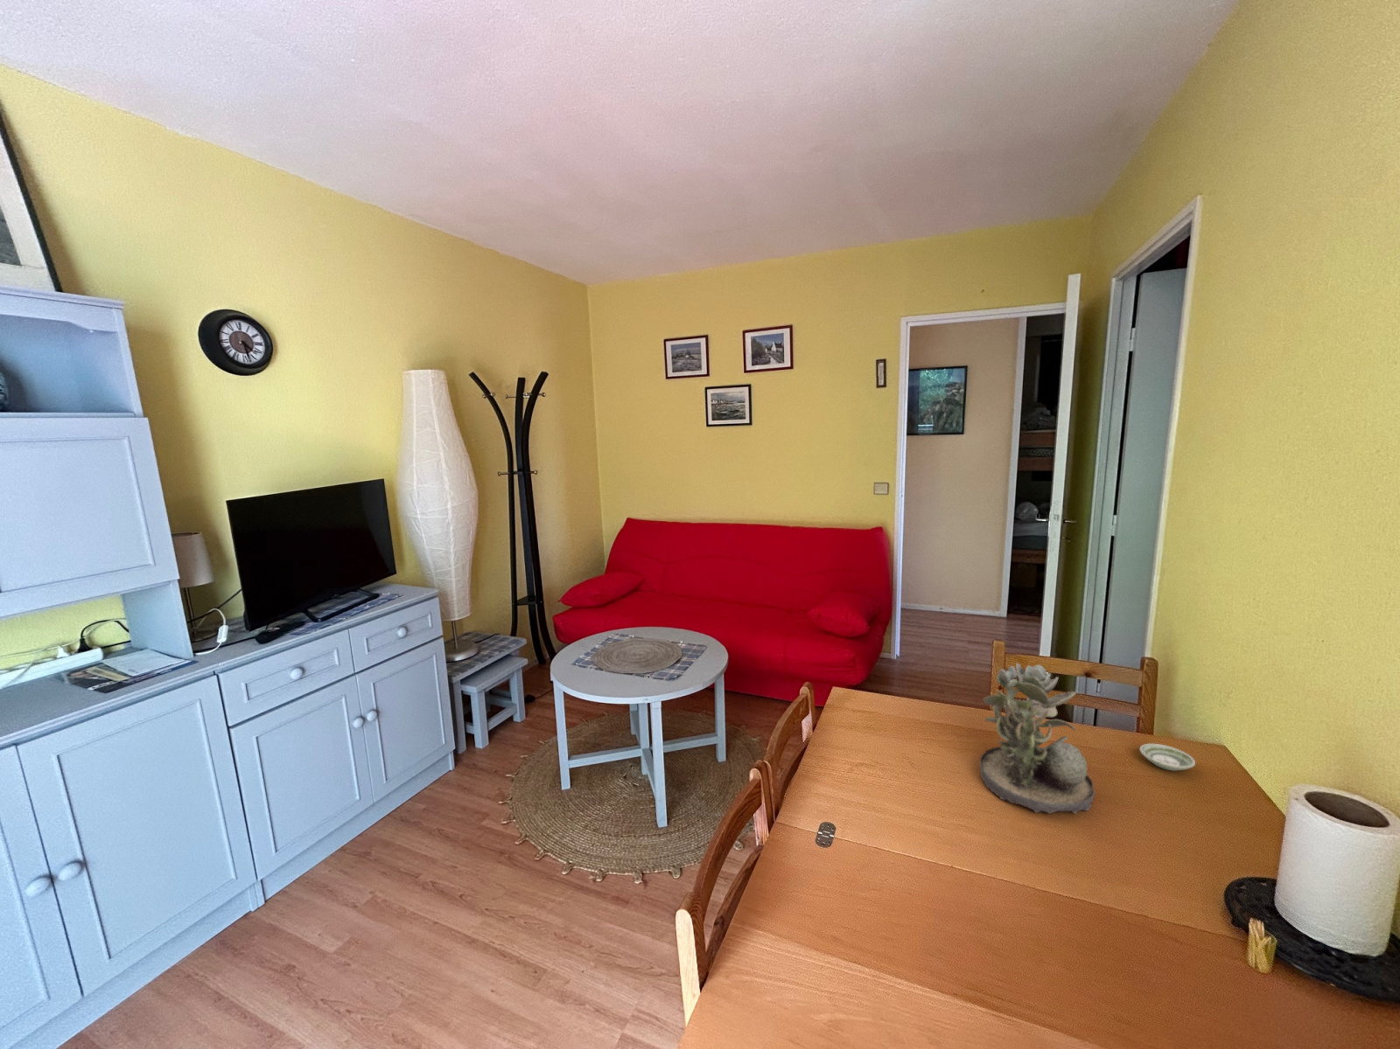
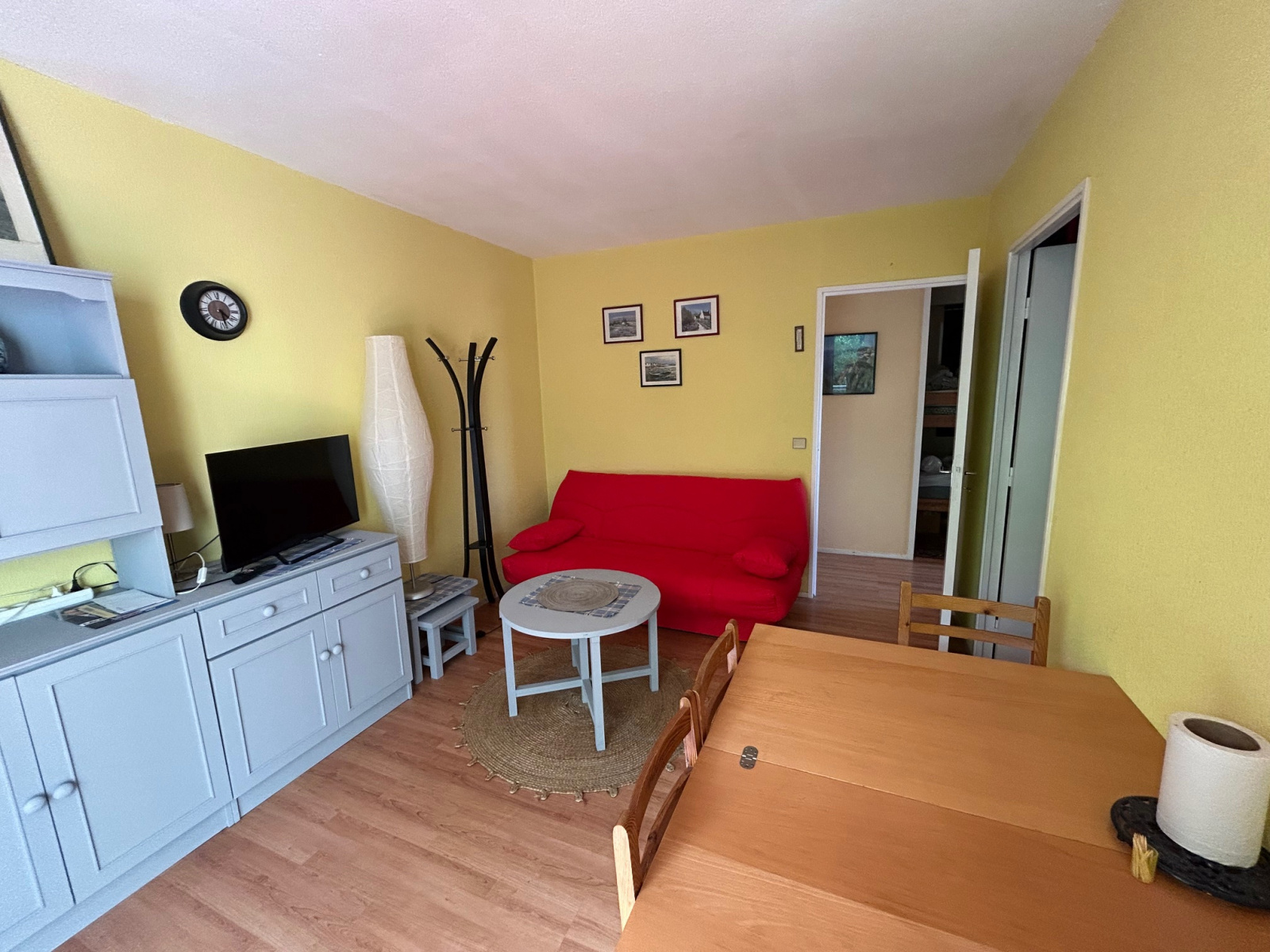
- succulent plant (1033, 728)
- saucer (1166, 759)
